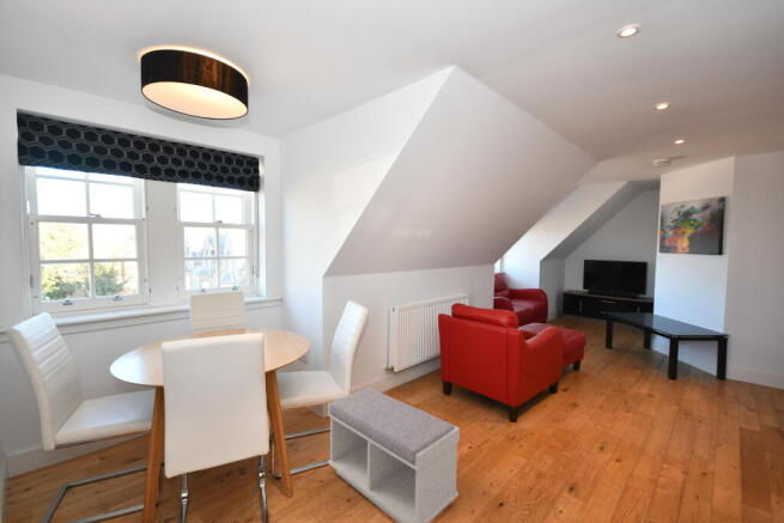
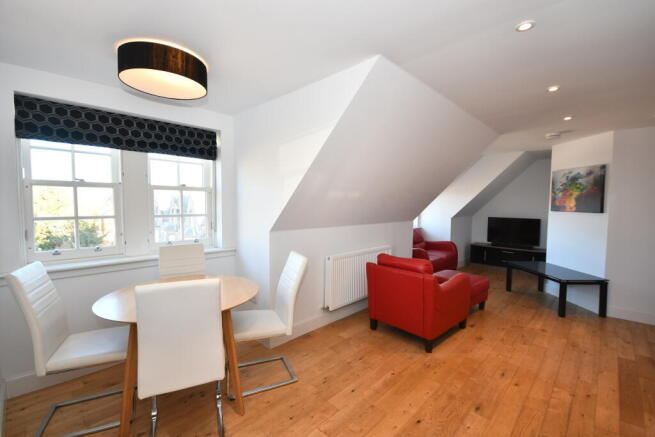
- bench (388, 449)
